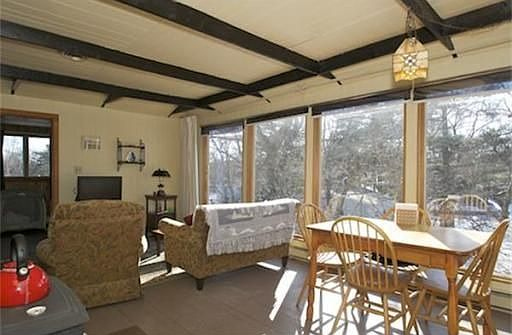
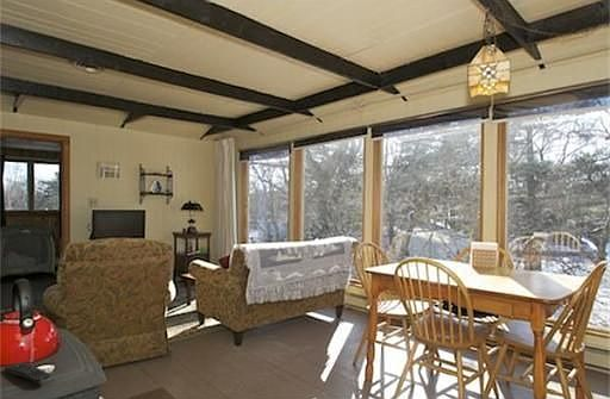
+ remote control (29, 373)
